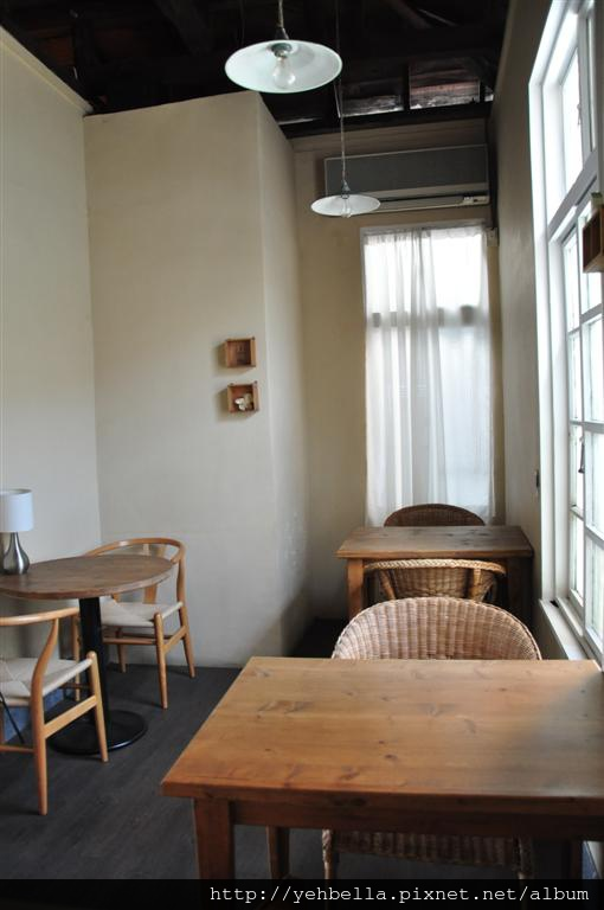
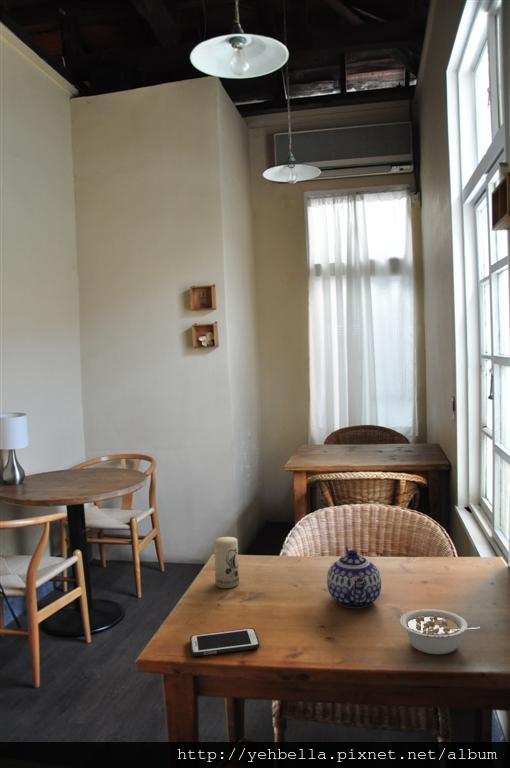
+ cell phone (224, 641)
+ candle (226, 562)
+ teapot (353, 574)
+ legume (436, 630)
